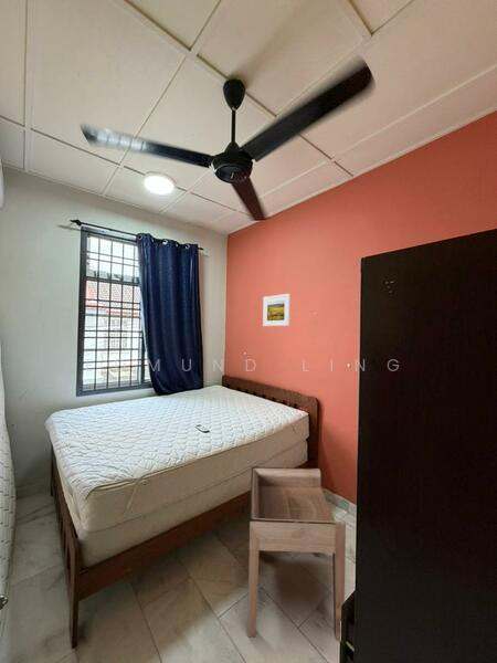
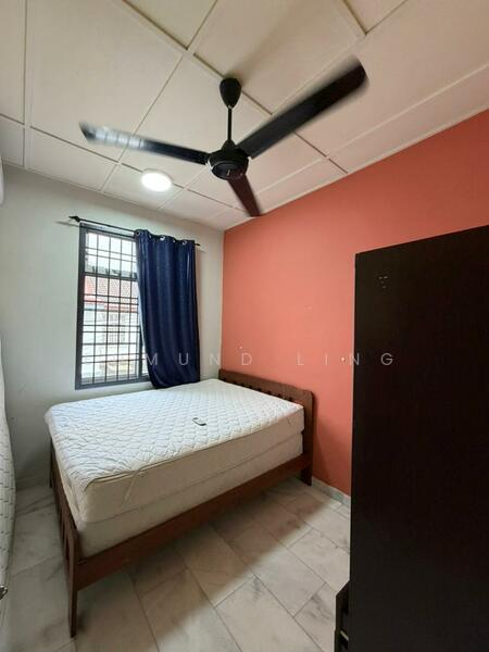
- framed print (275, 311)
- side table (289, 538)
